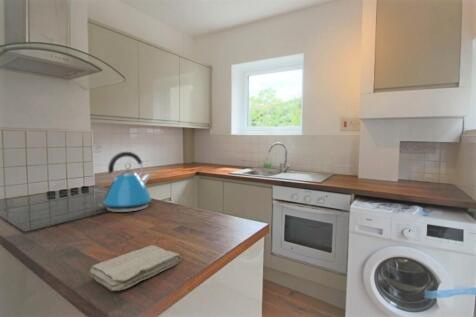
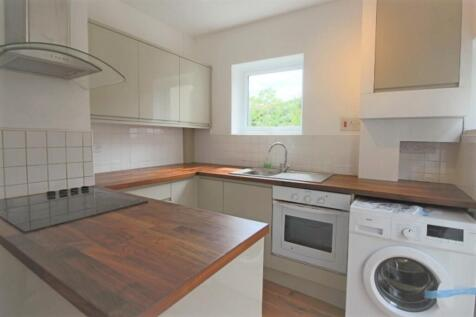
- kettle (126, 179)
- washcloth (137, 263)
